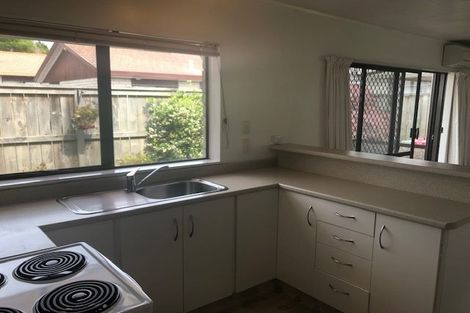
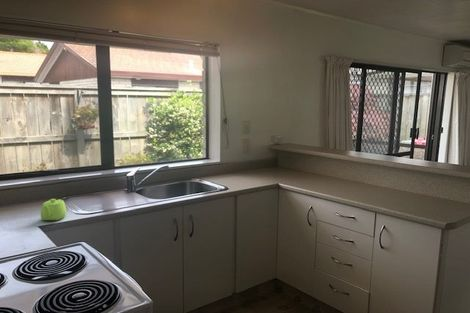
+ teapot (52, 209)
